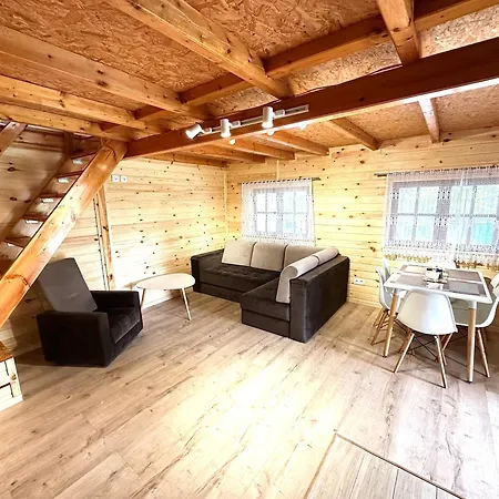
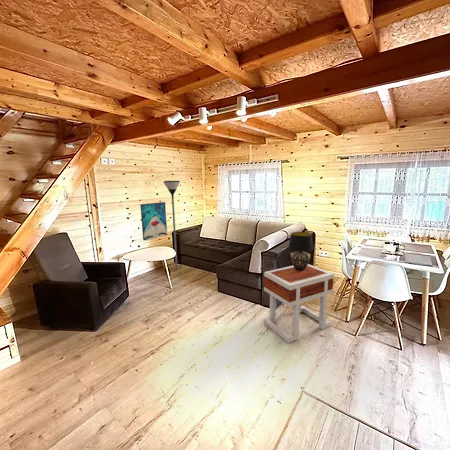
+ table lamp (300, 251)
+ side table (296, 298)
+ floor lamp (174, 226)
+ wall art (154, 220)
